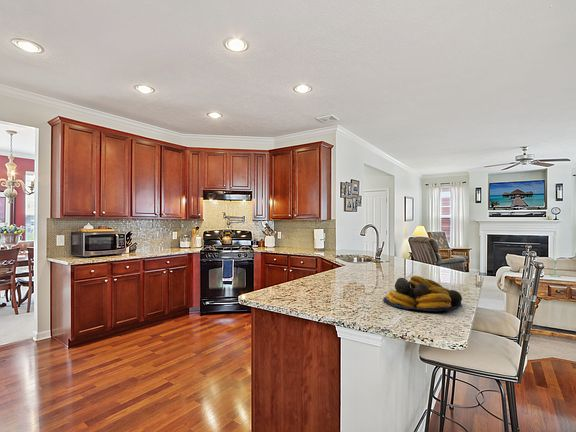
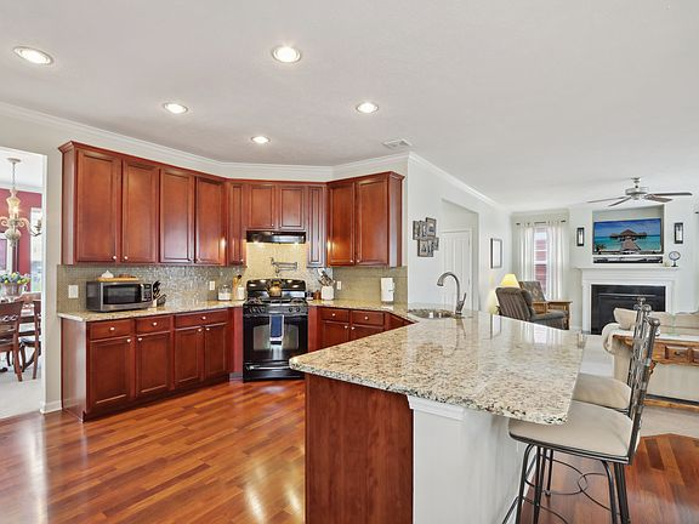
- fruit bowl (420, 290)
